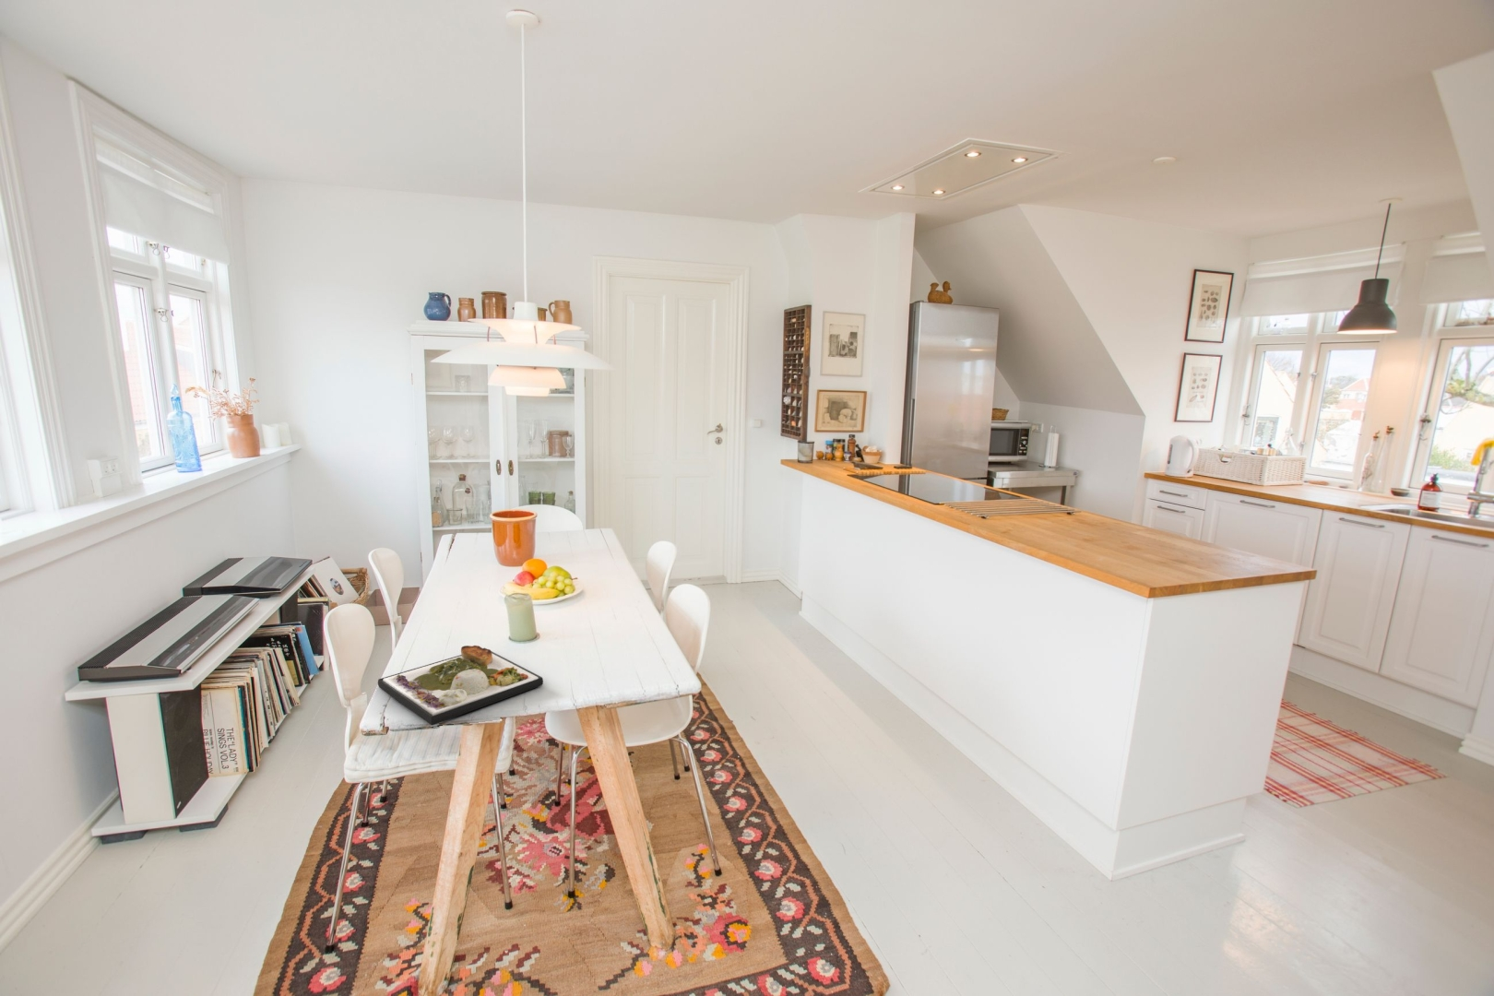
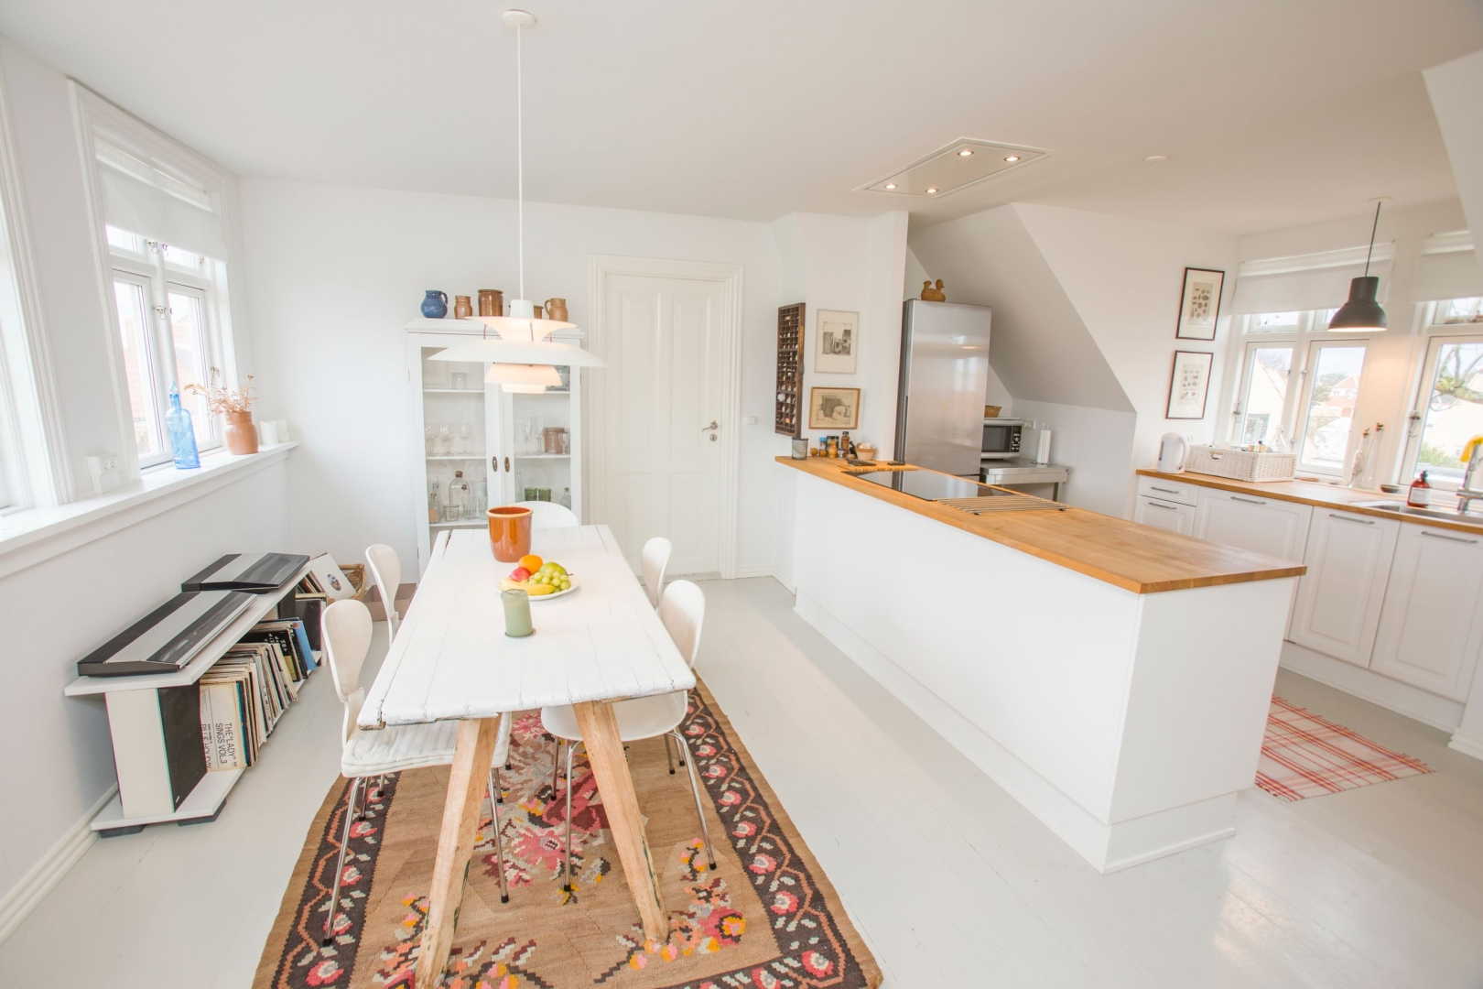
- dinner plate (460, 676)
